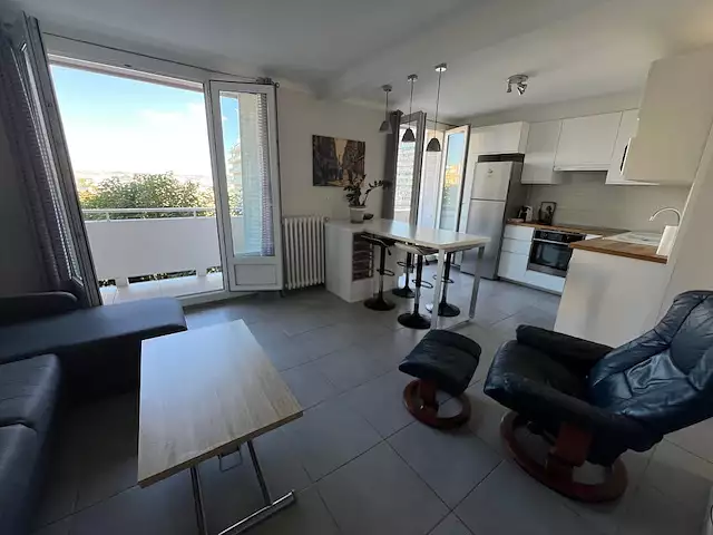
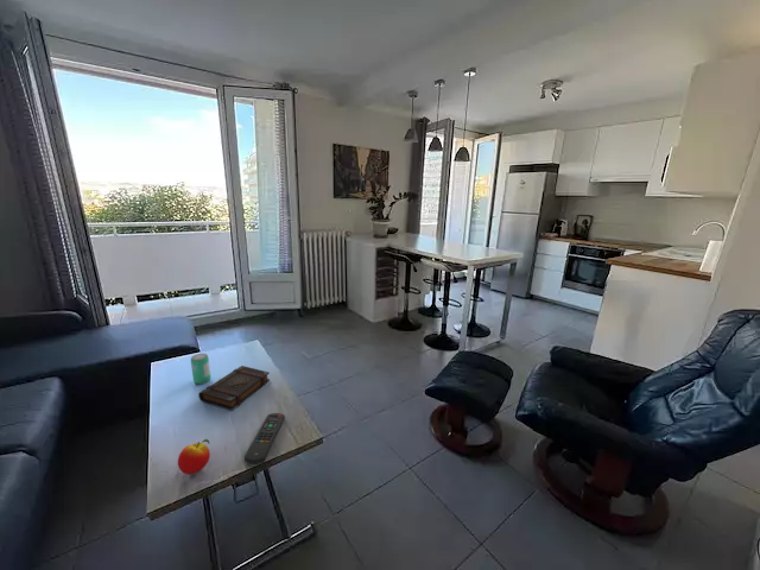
+ remote control (266, 435)
+ beverage can (201, 368)
+ book (236, 385)
+ apple (194, 457)
